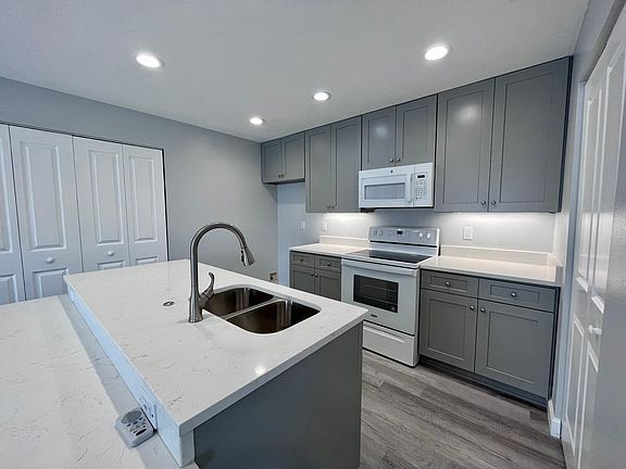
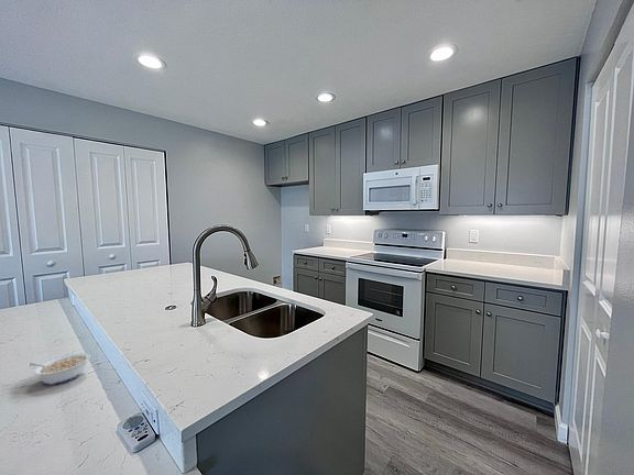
+ legume (61, 368)
